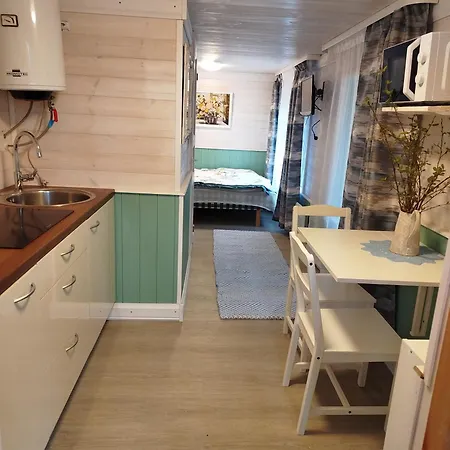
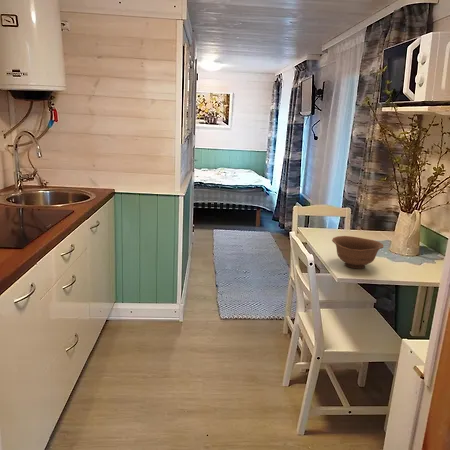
+ bowl (356, 253)
